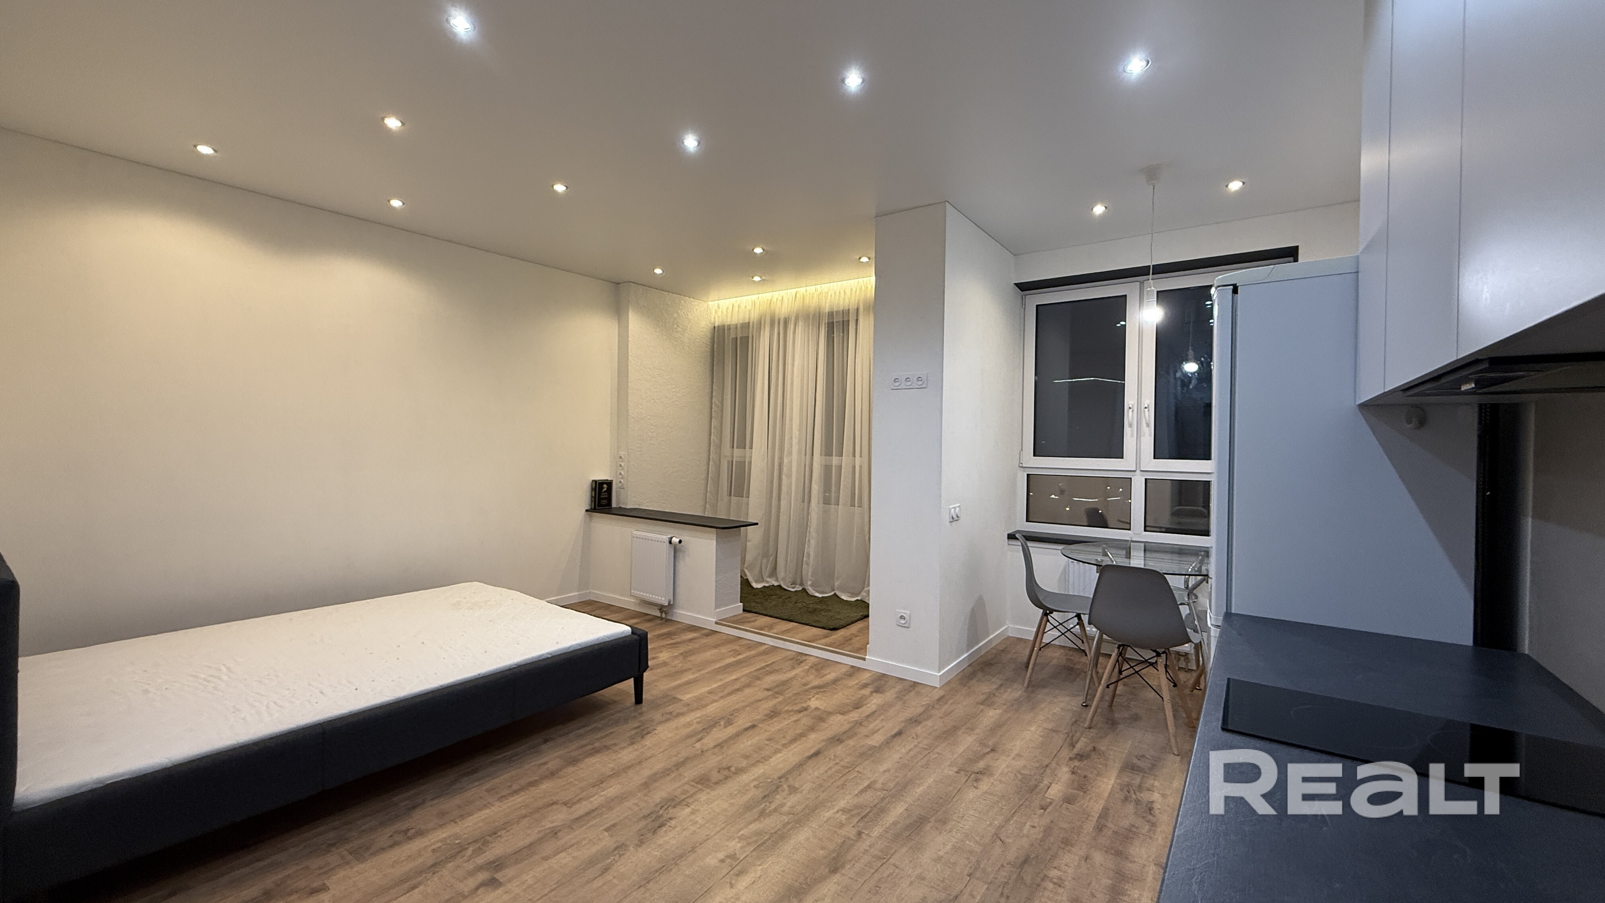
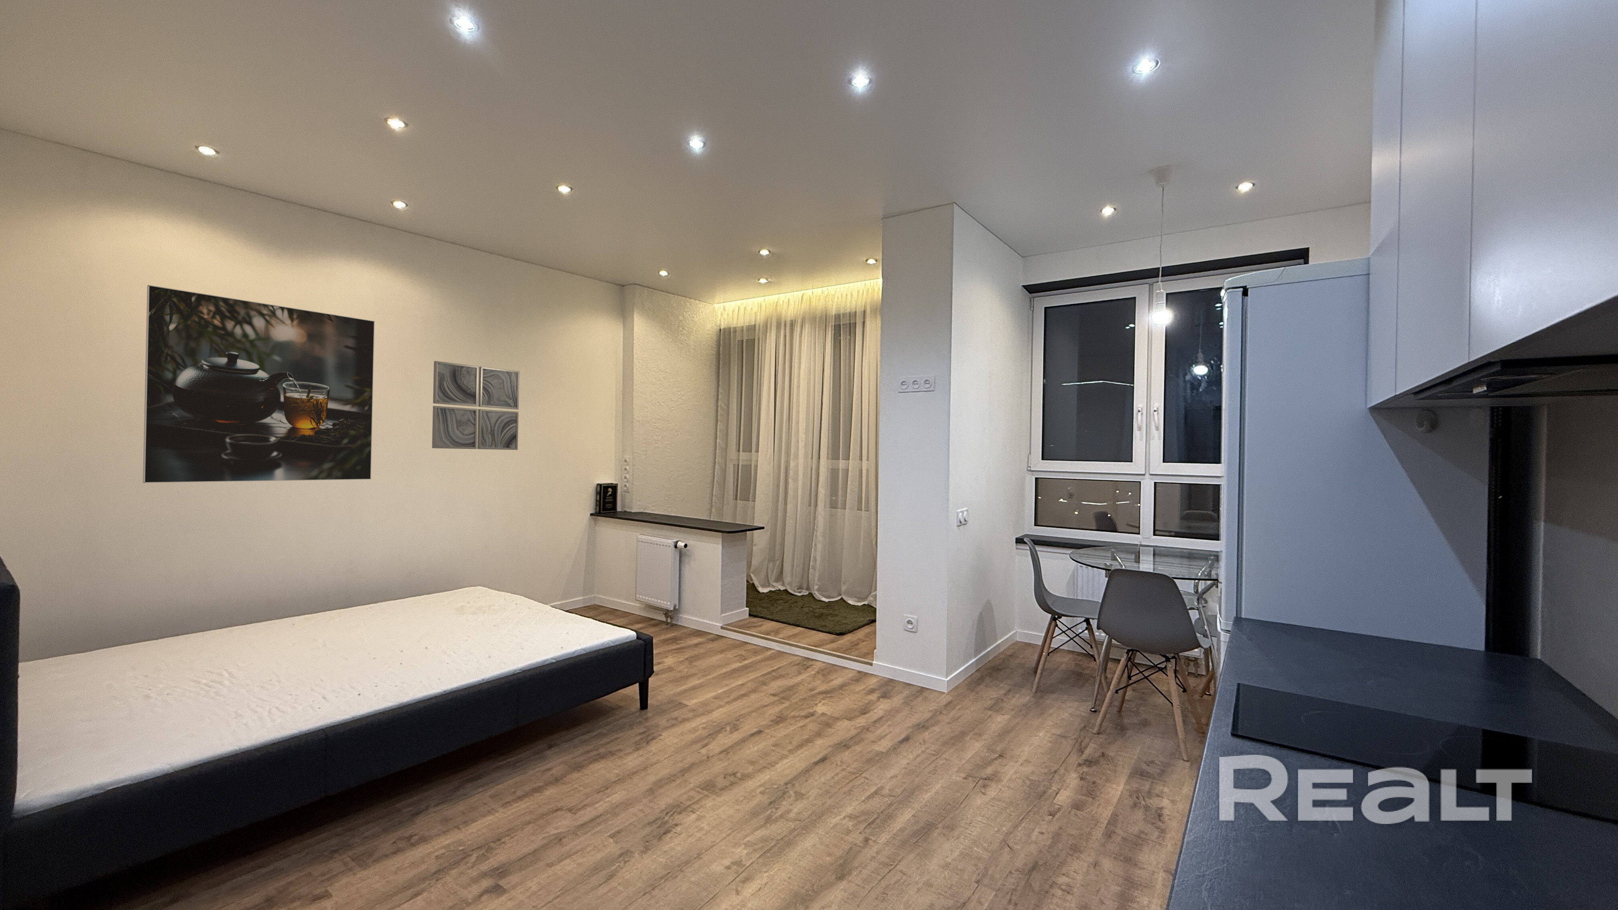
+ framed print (271, 393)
+ wall art (478, 407)
